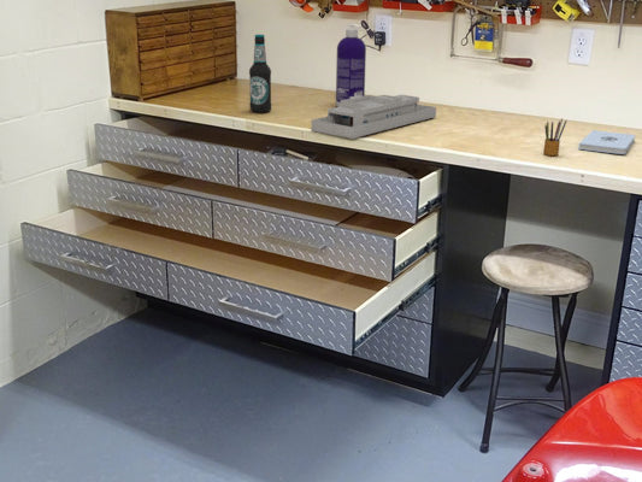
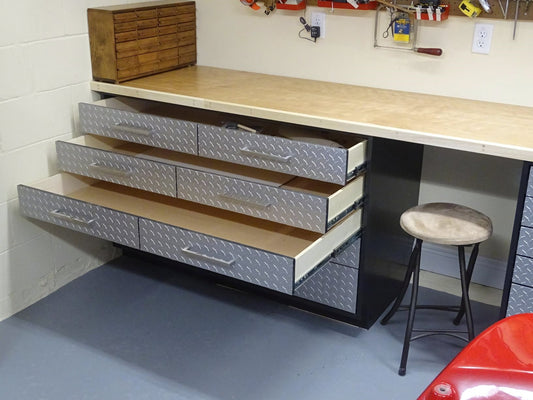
- pencil box (552, 136)
- desk organizer (376, 110)
- bottle (260, 74)
- spray bottle (351, 65)
- notepad (607, 141)
